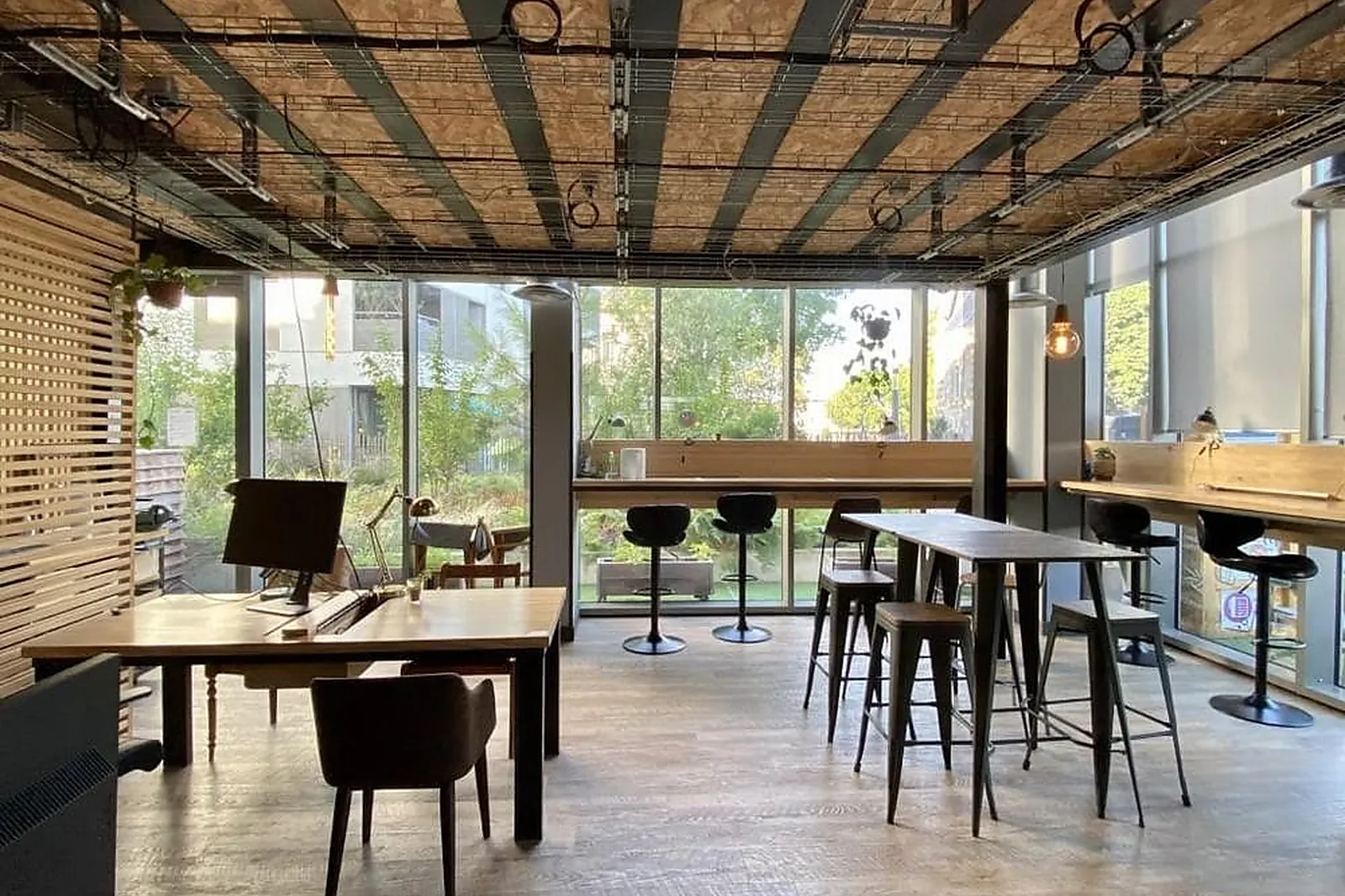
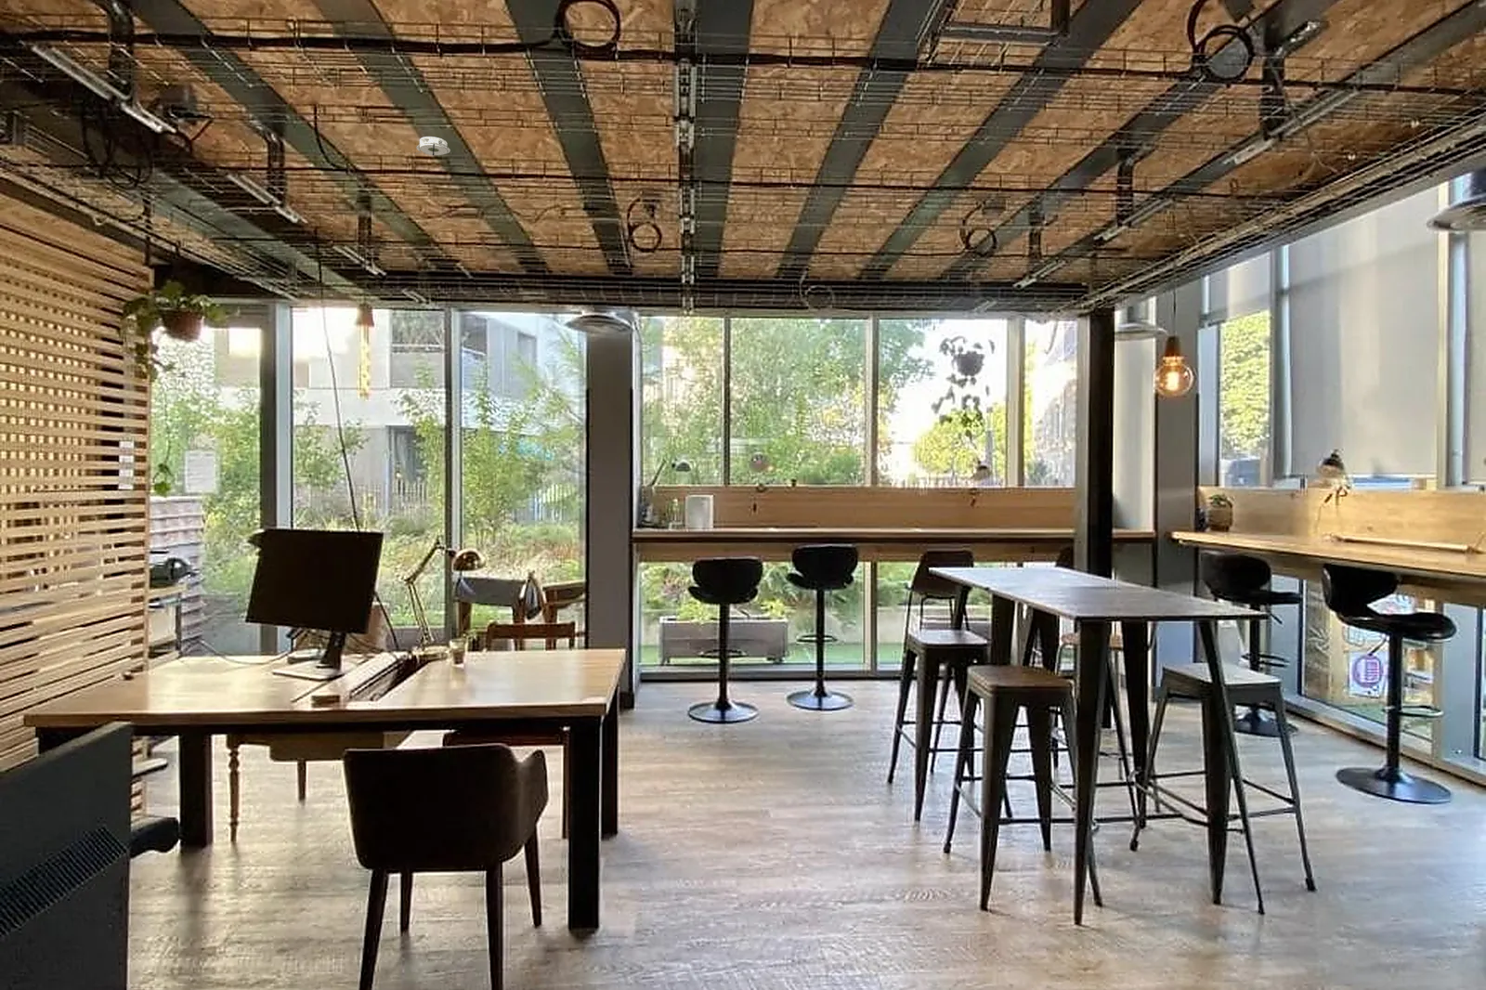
+ smoke detector (432, 146)
